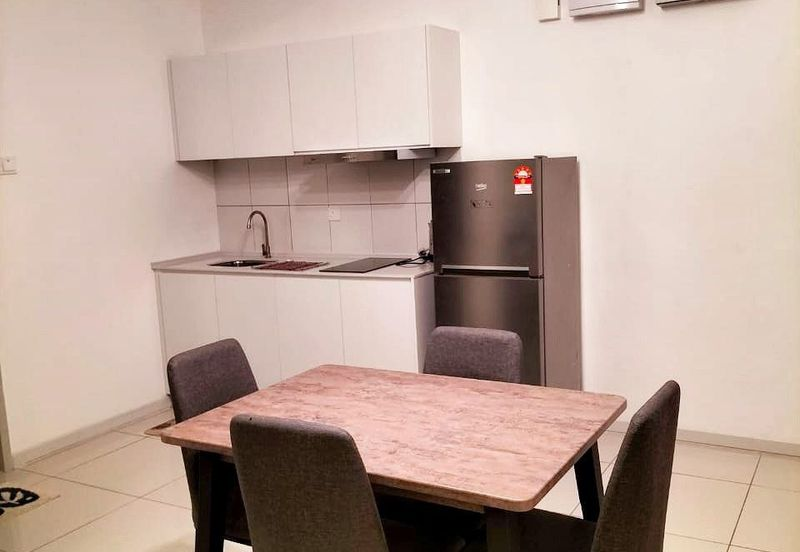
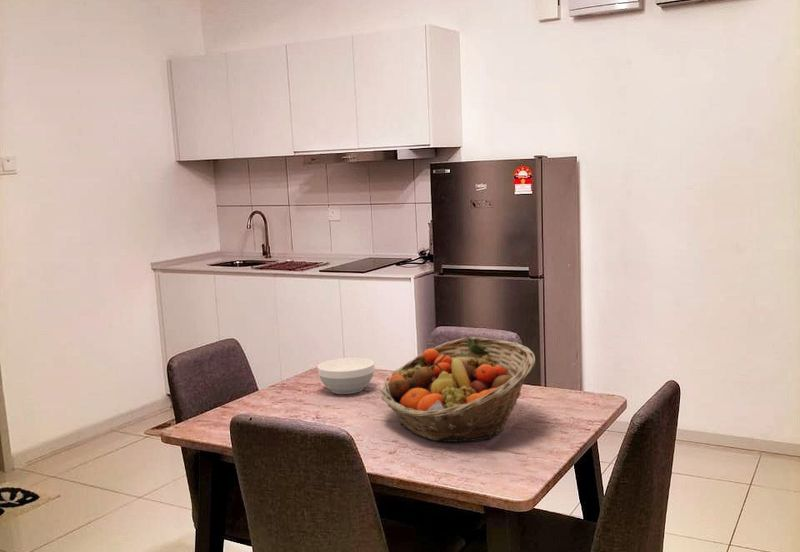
+ bowl (346, 377)
+ fruit basket (456, 386)
